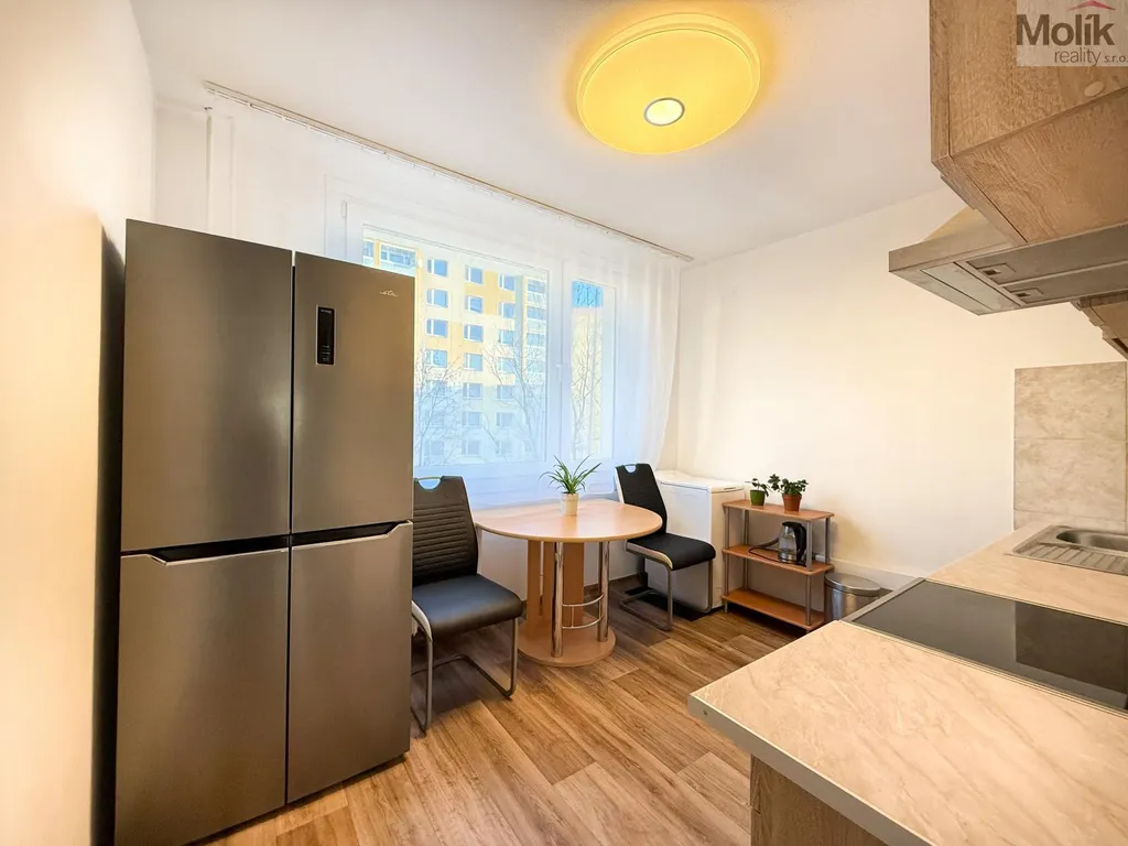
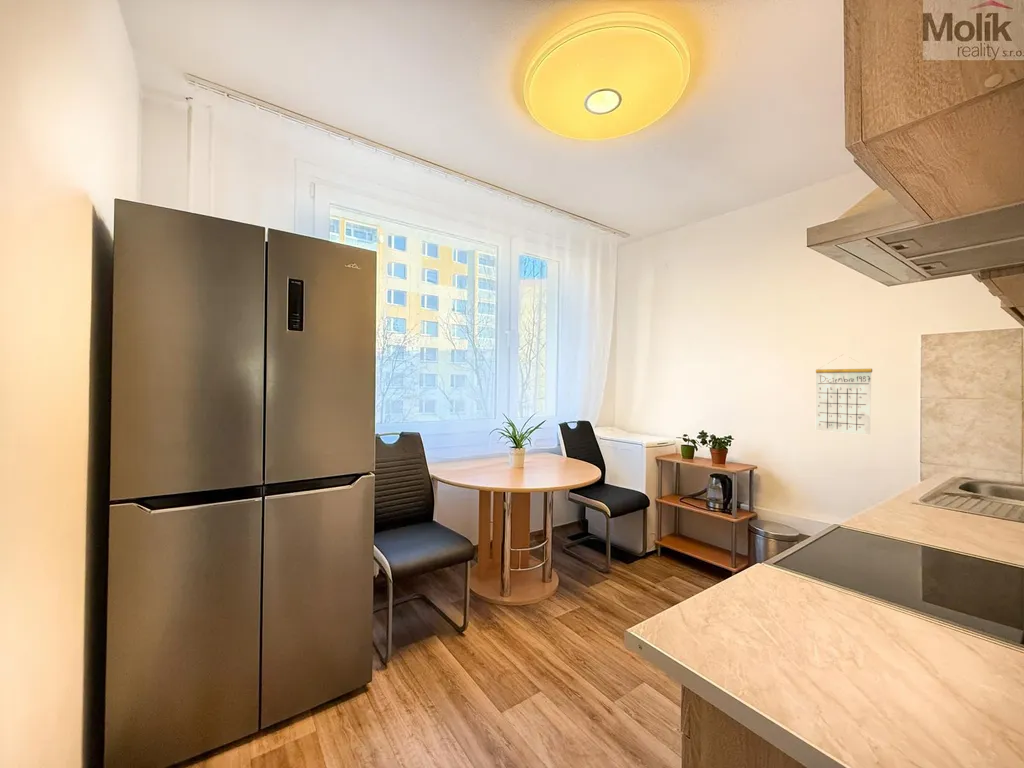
+ calendar (842, 393)
